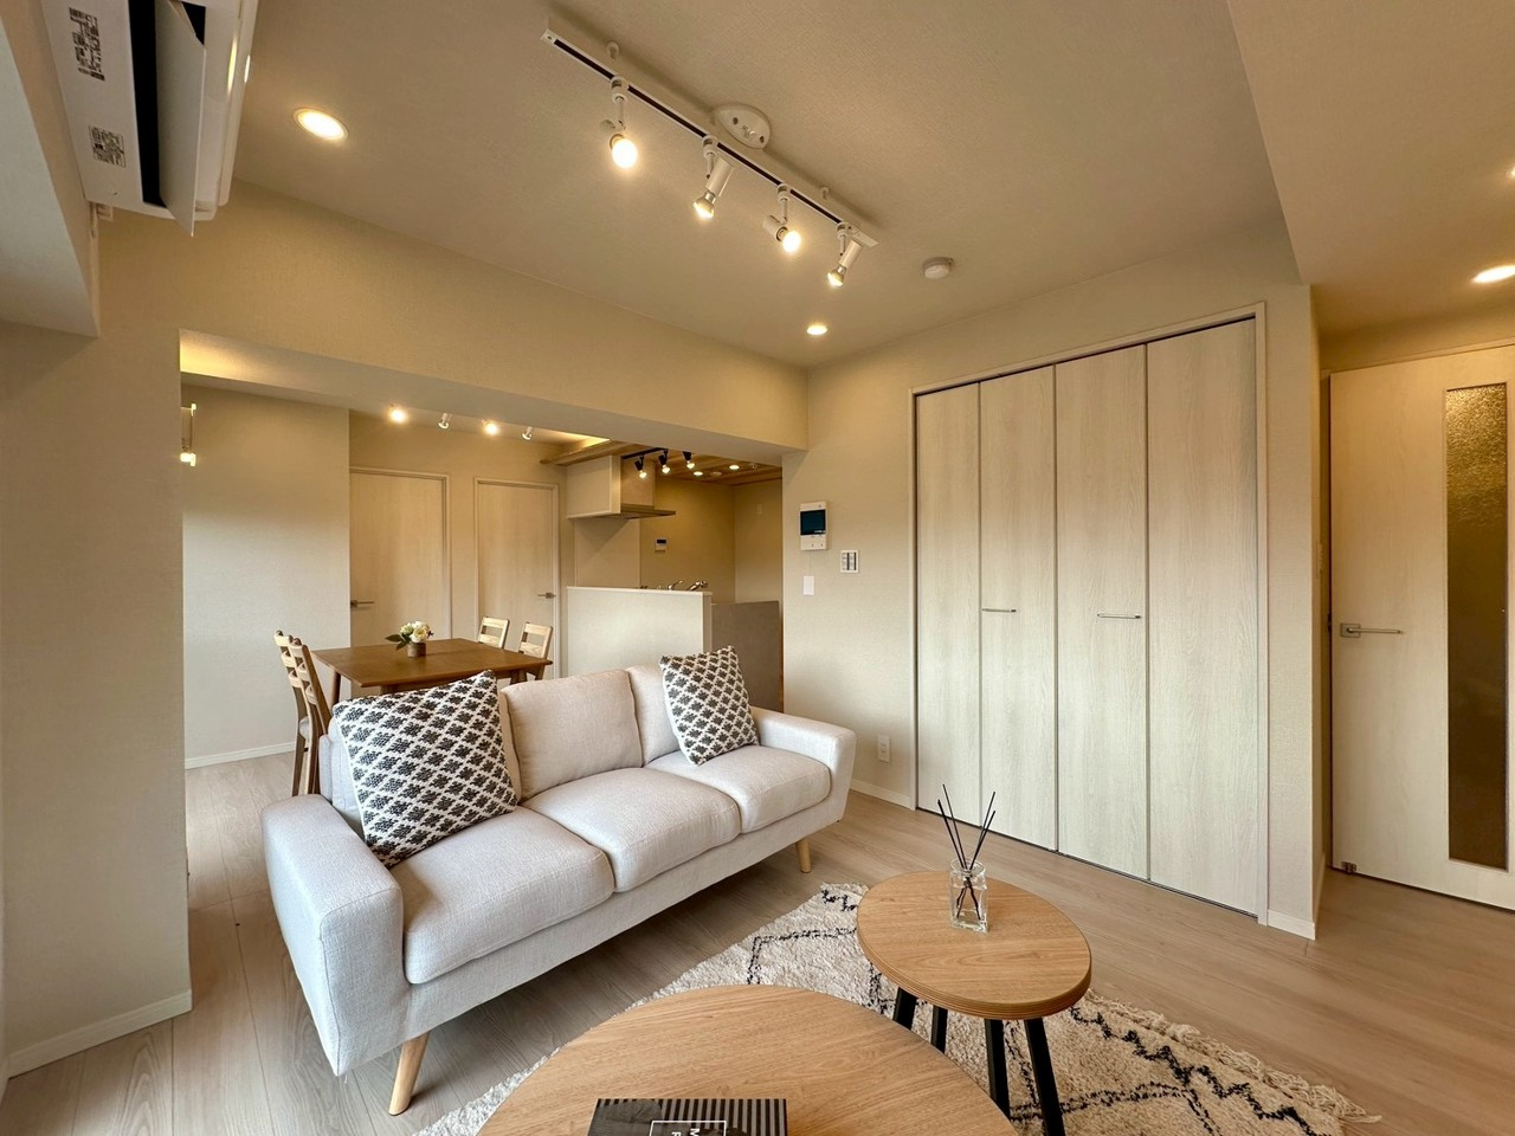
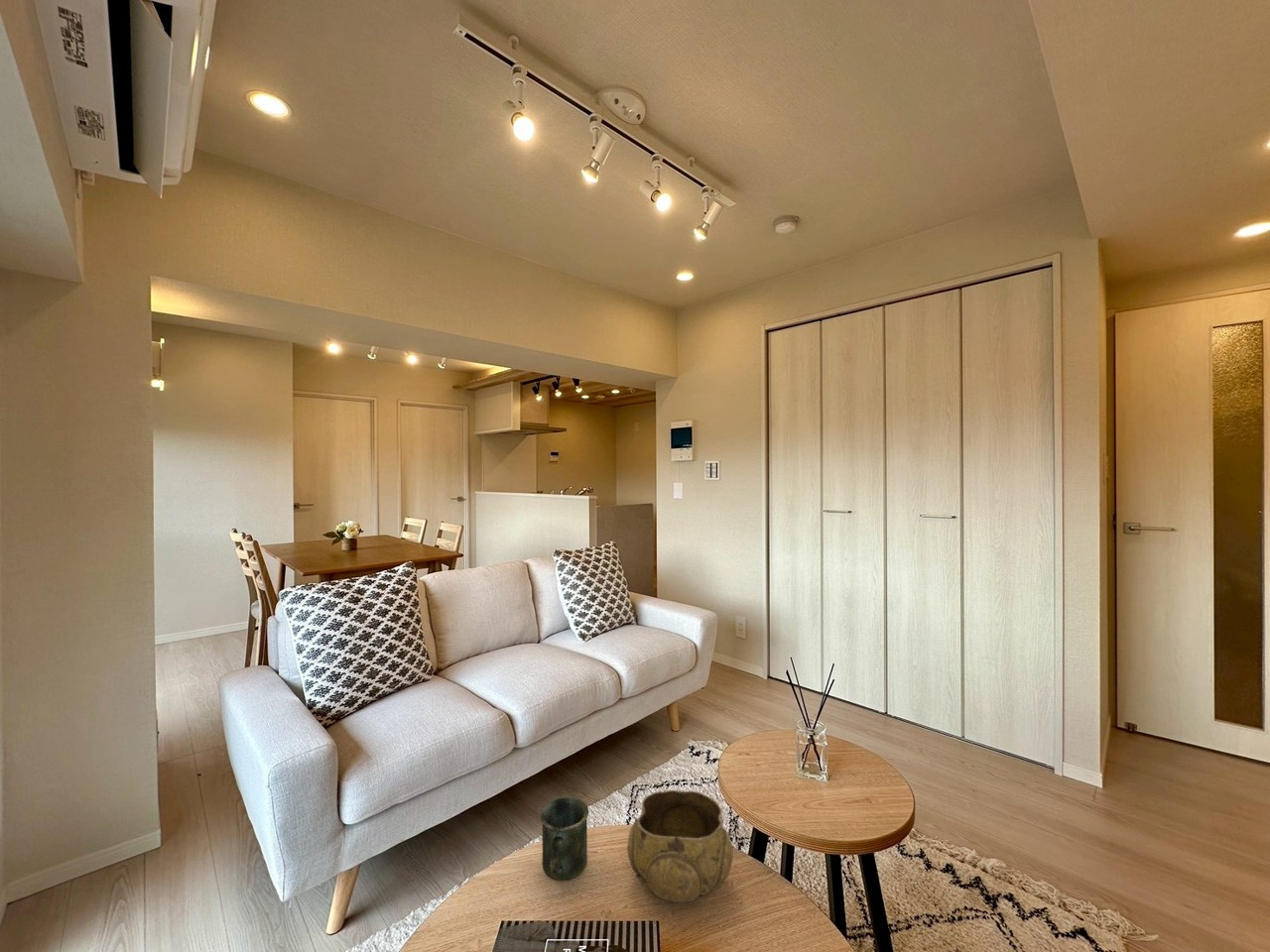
+ mug (563, 843)
+ decorative bowl (680, 846)
